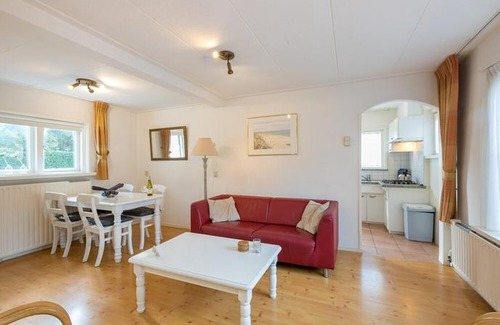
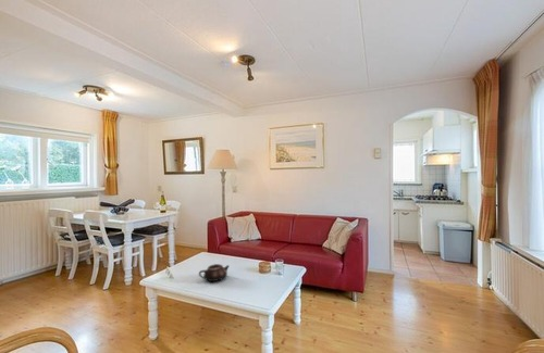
+ teapot (214, 270)
